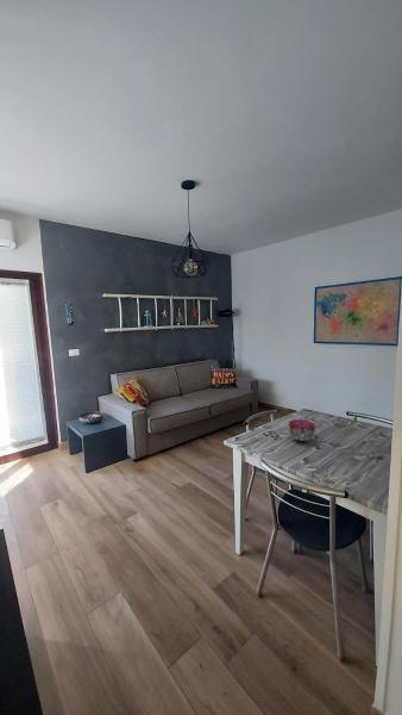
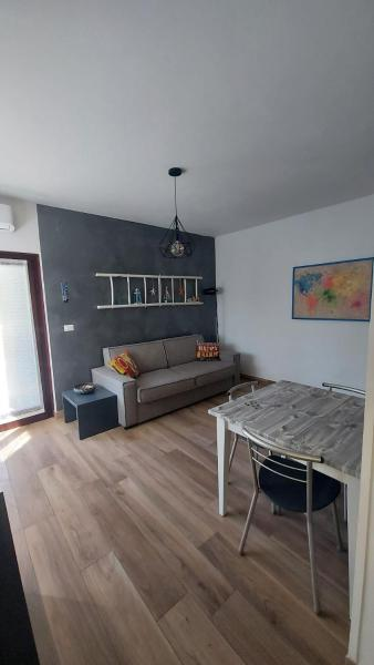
- decorative bowl (301, 431)
